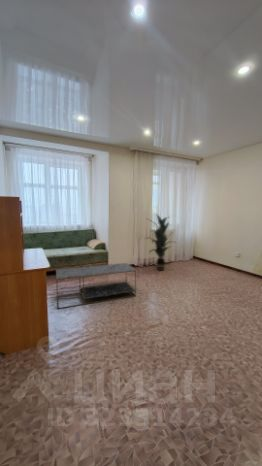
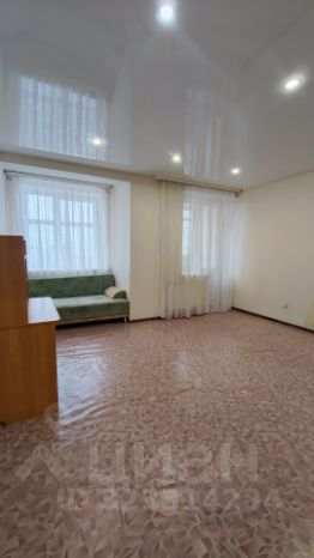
- indoor plant (158, 242)
- coffee table (97, 285)
